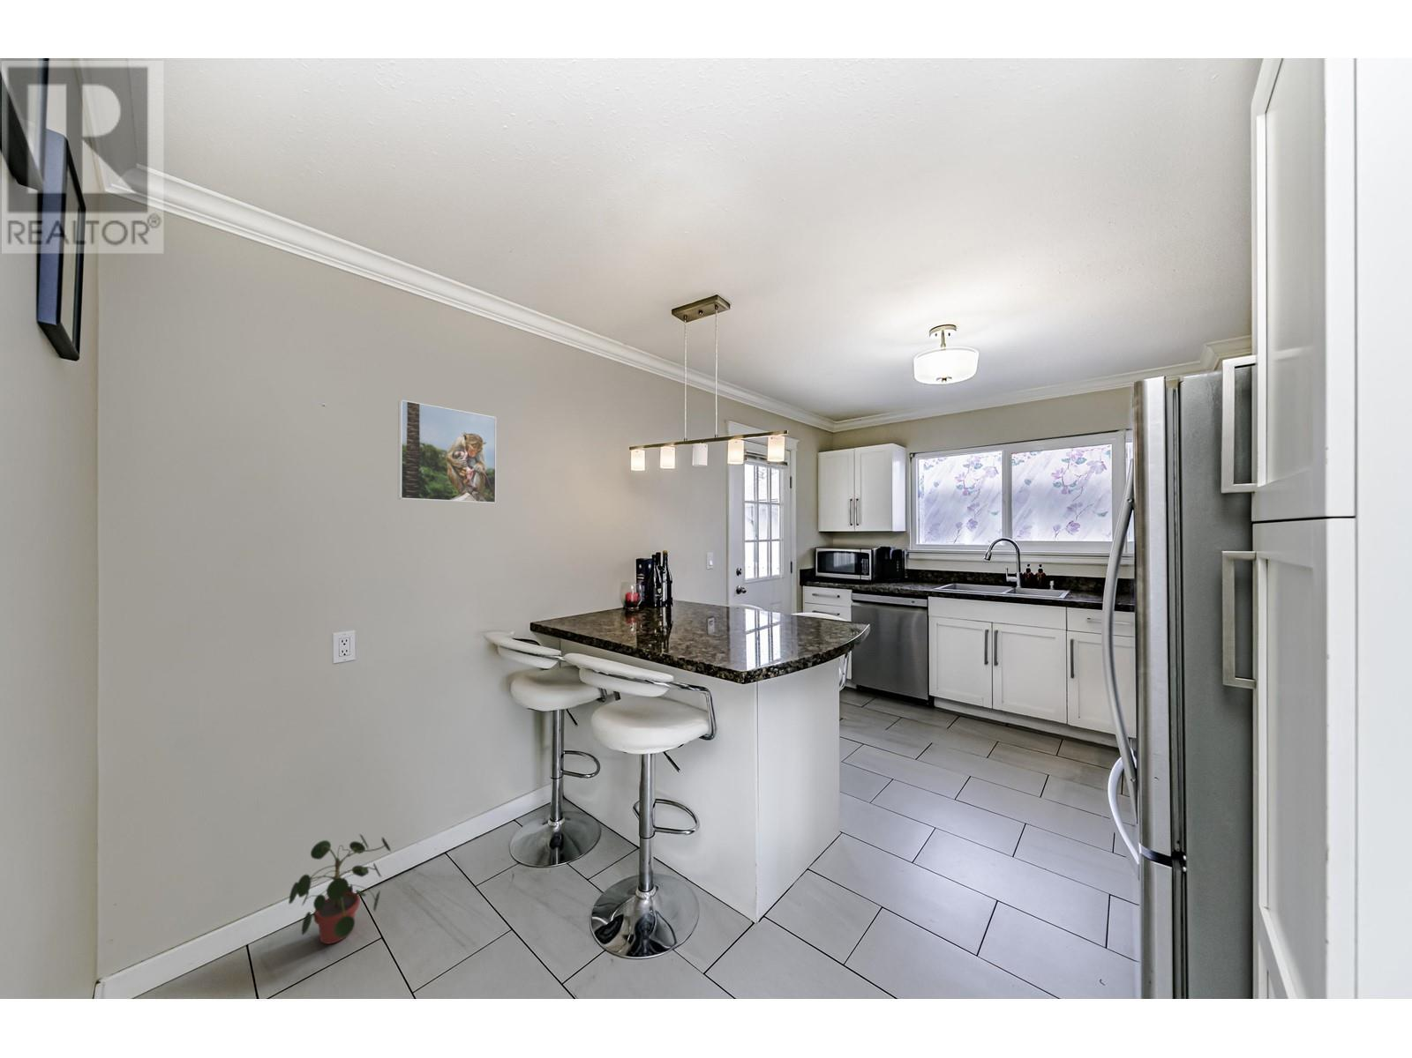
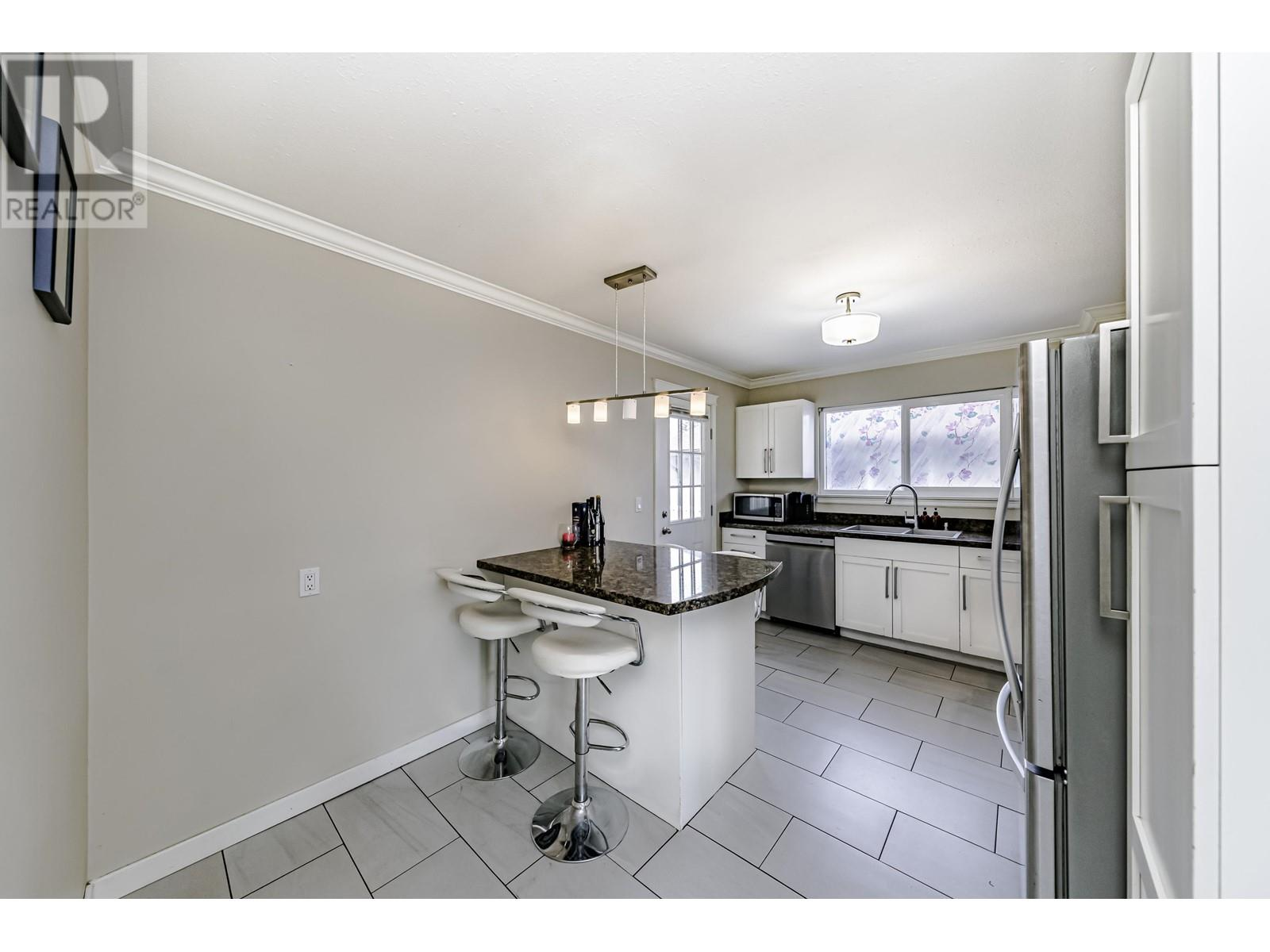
- potted plant (345, 881)
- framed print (450, 455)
